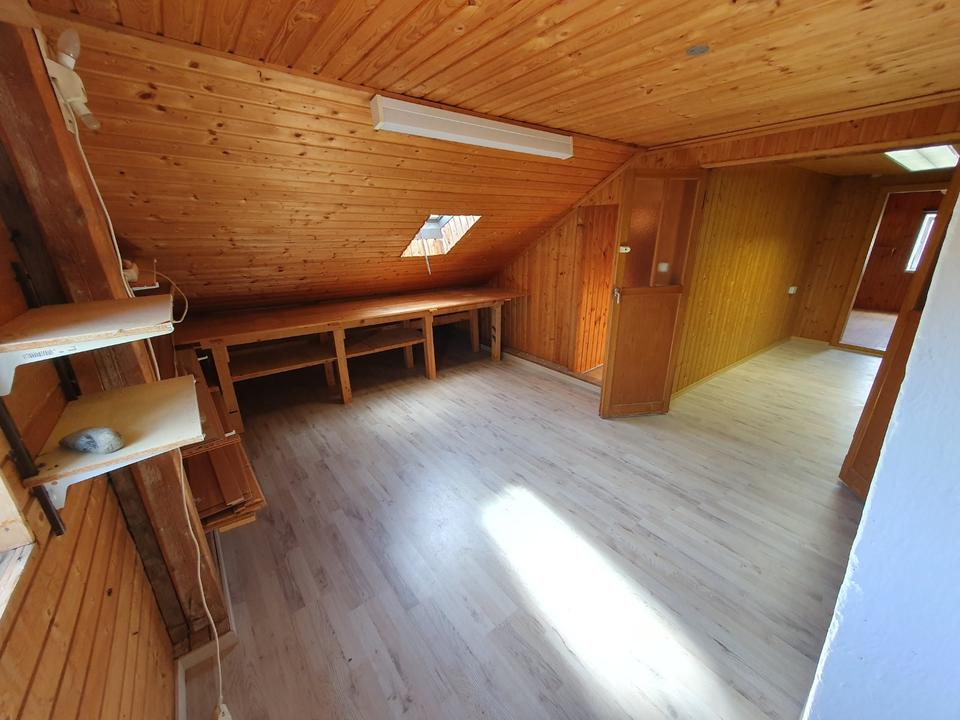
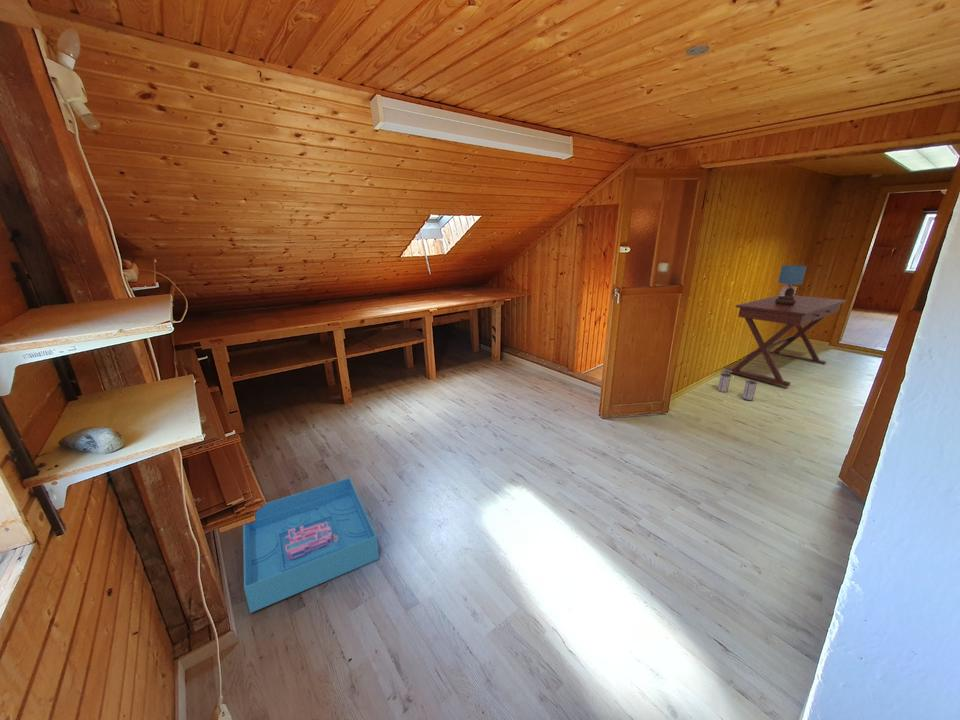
+ desk (783, 334)
+ table lamp (789, 284)
+ storage bin (308, 533)
+ trash can (729, 382)
